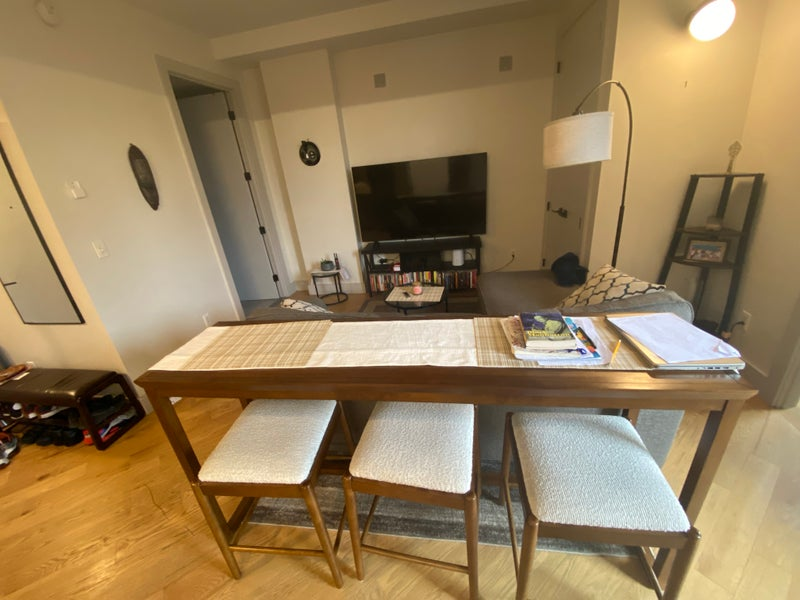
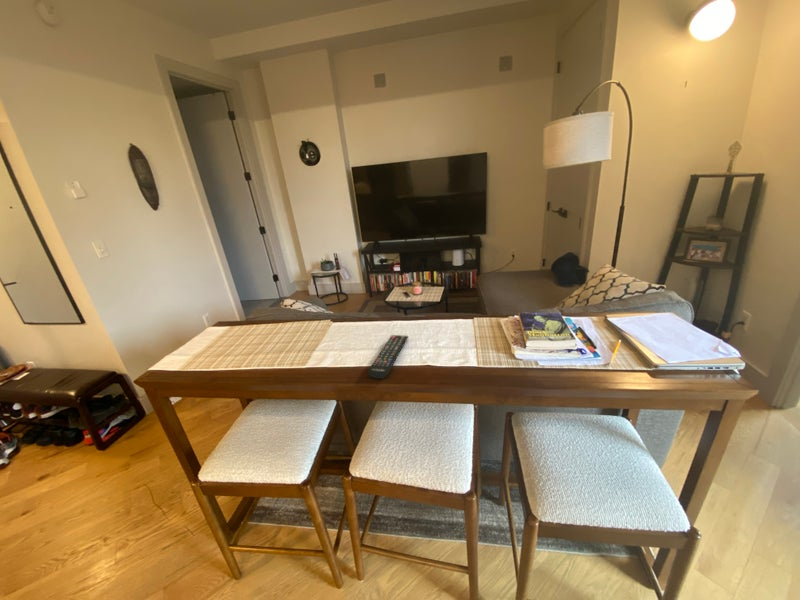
+ remote control (390, 354)
